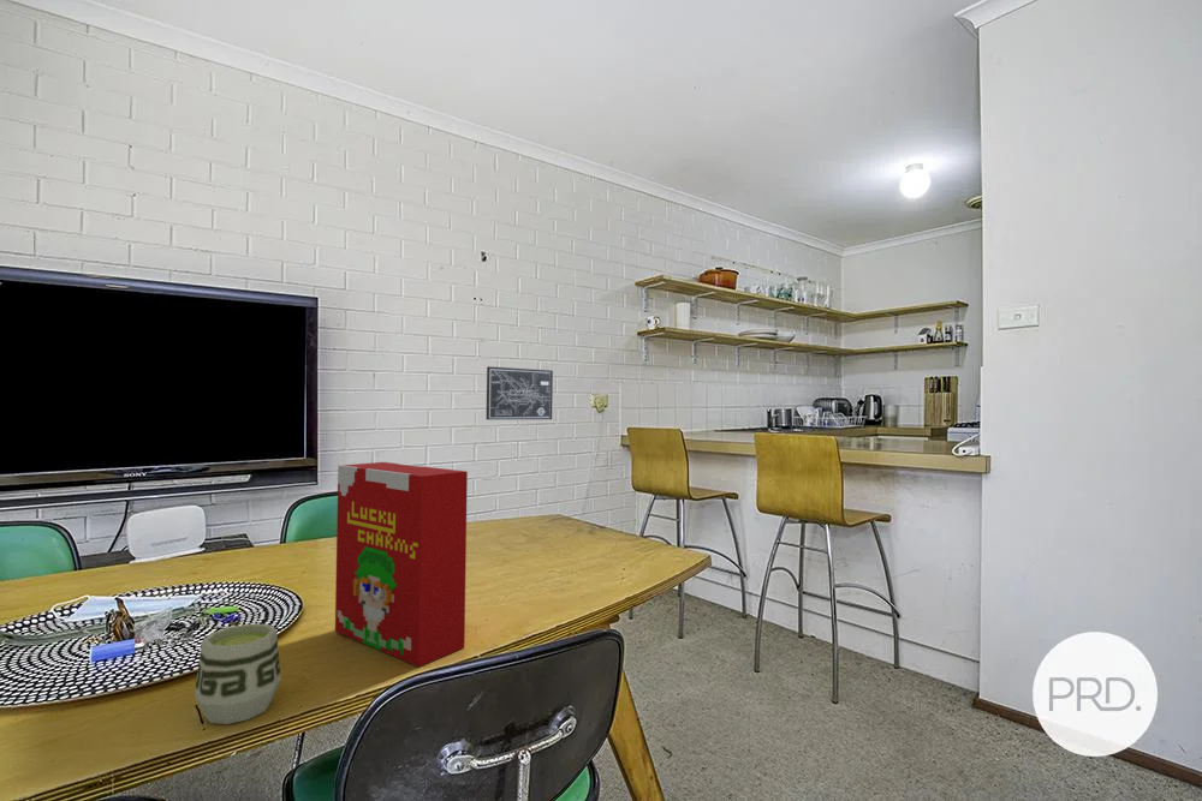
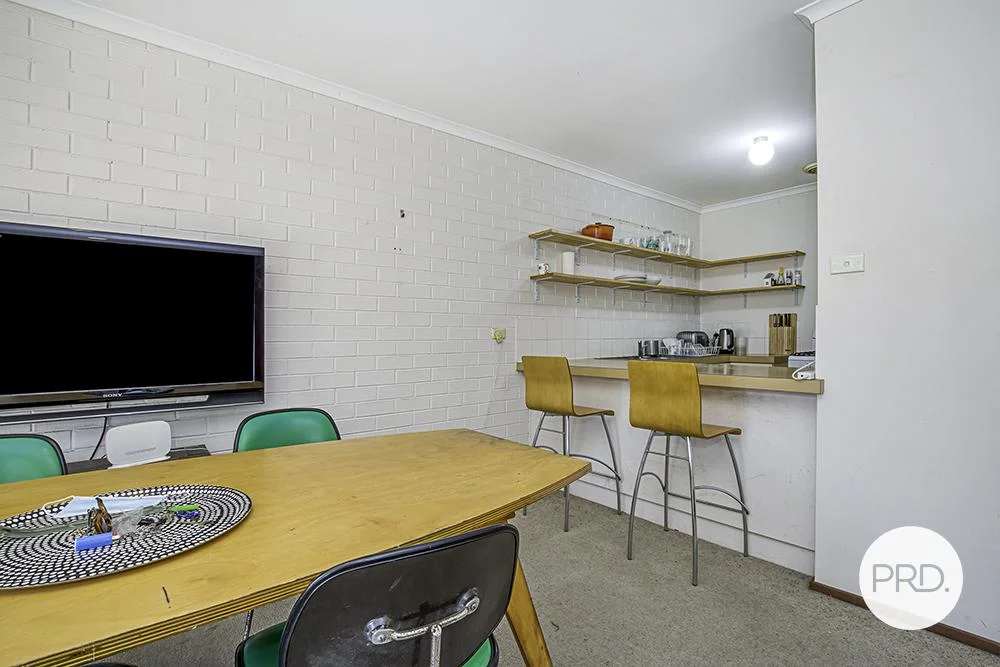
- wall art (520, 394)
- cereal box (397, 554)
- cup (239, 671)
